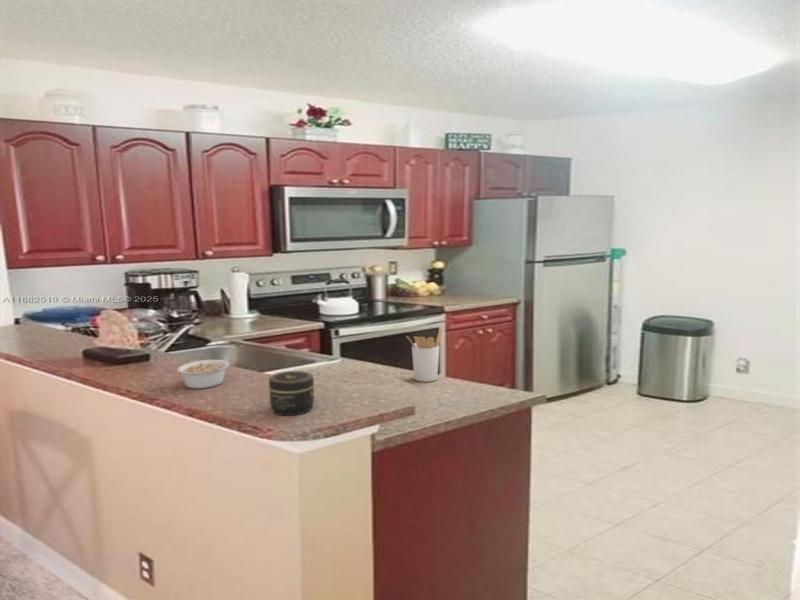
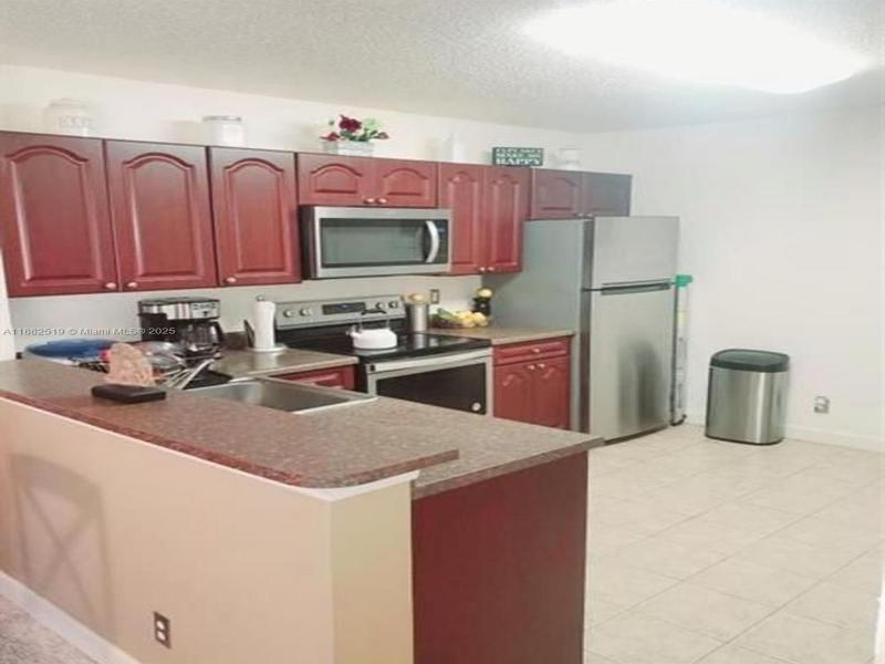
- legume (205, 372)
- jar (291, 392)
- utensil holder (425, 355)
